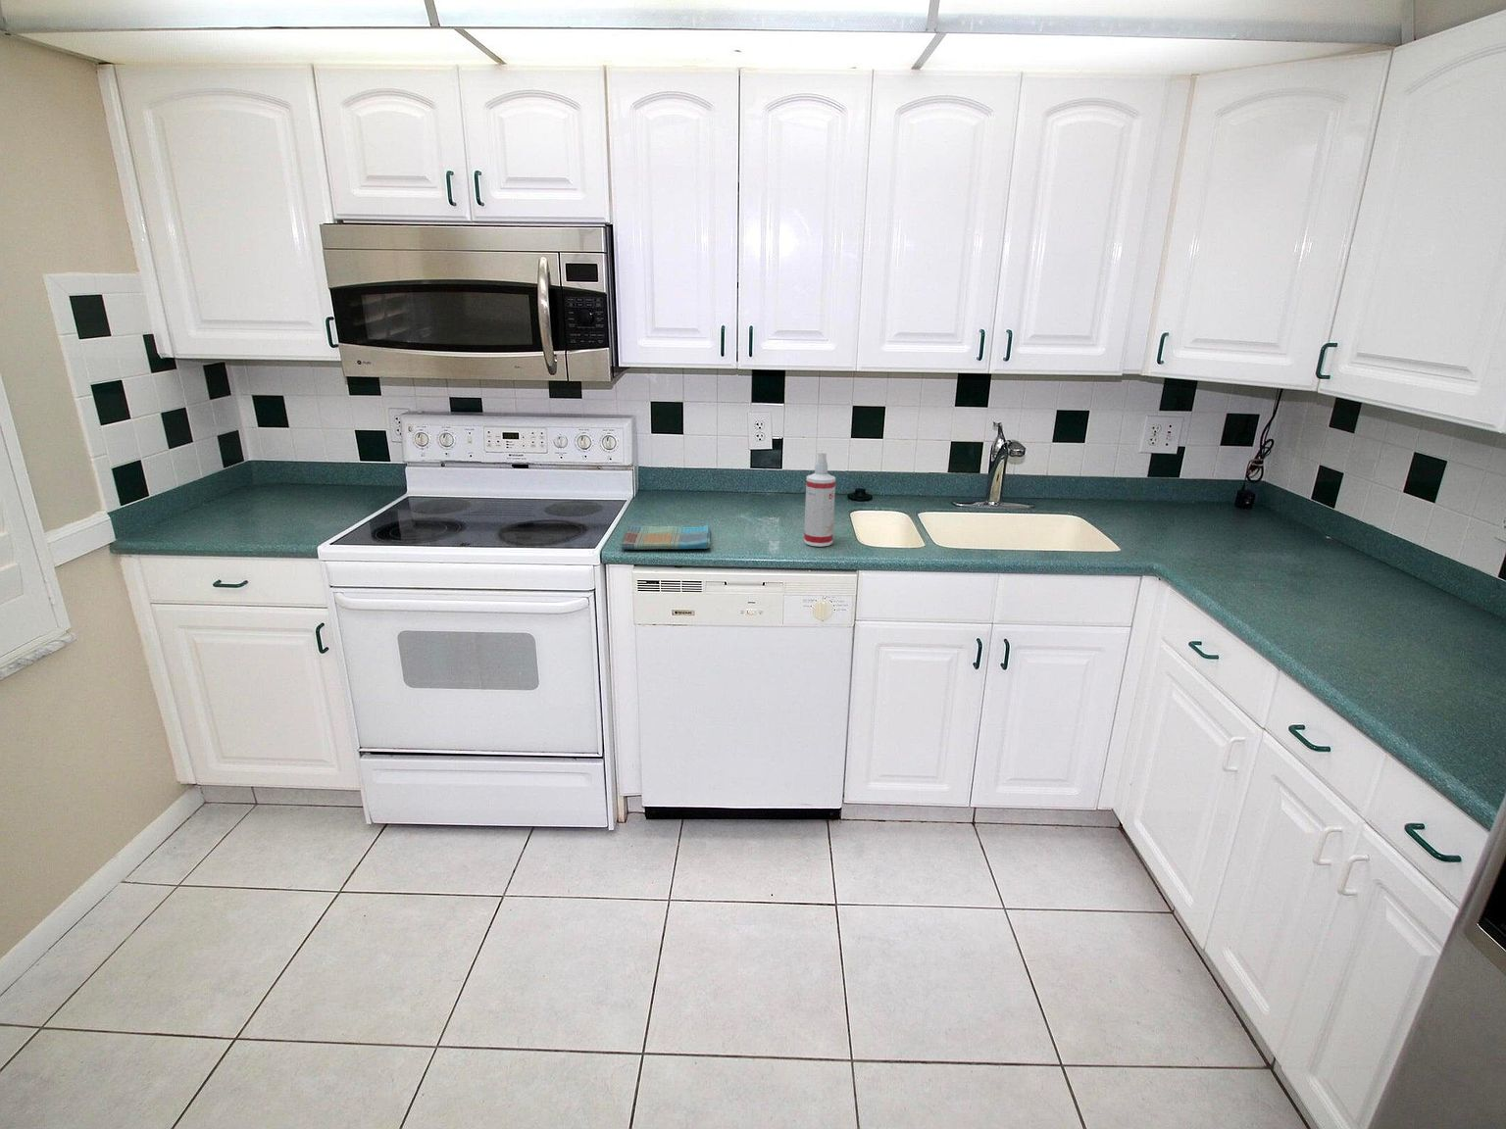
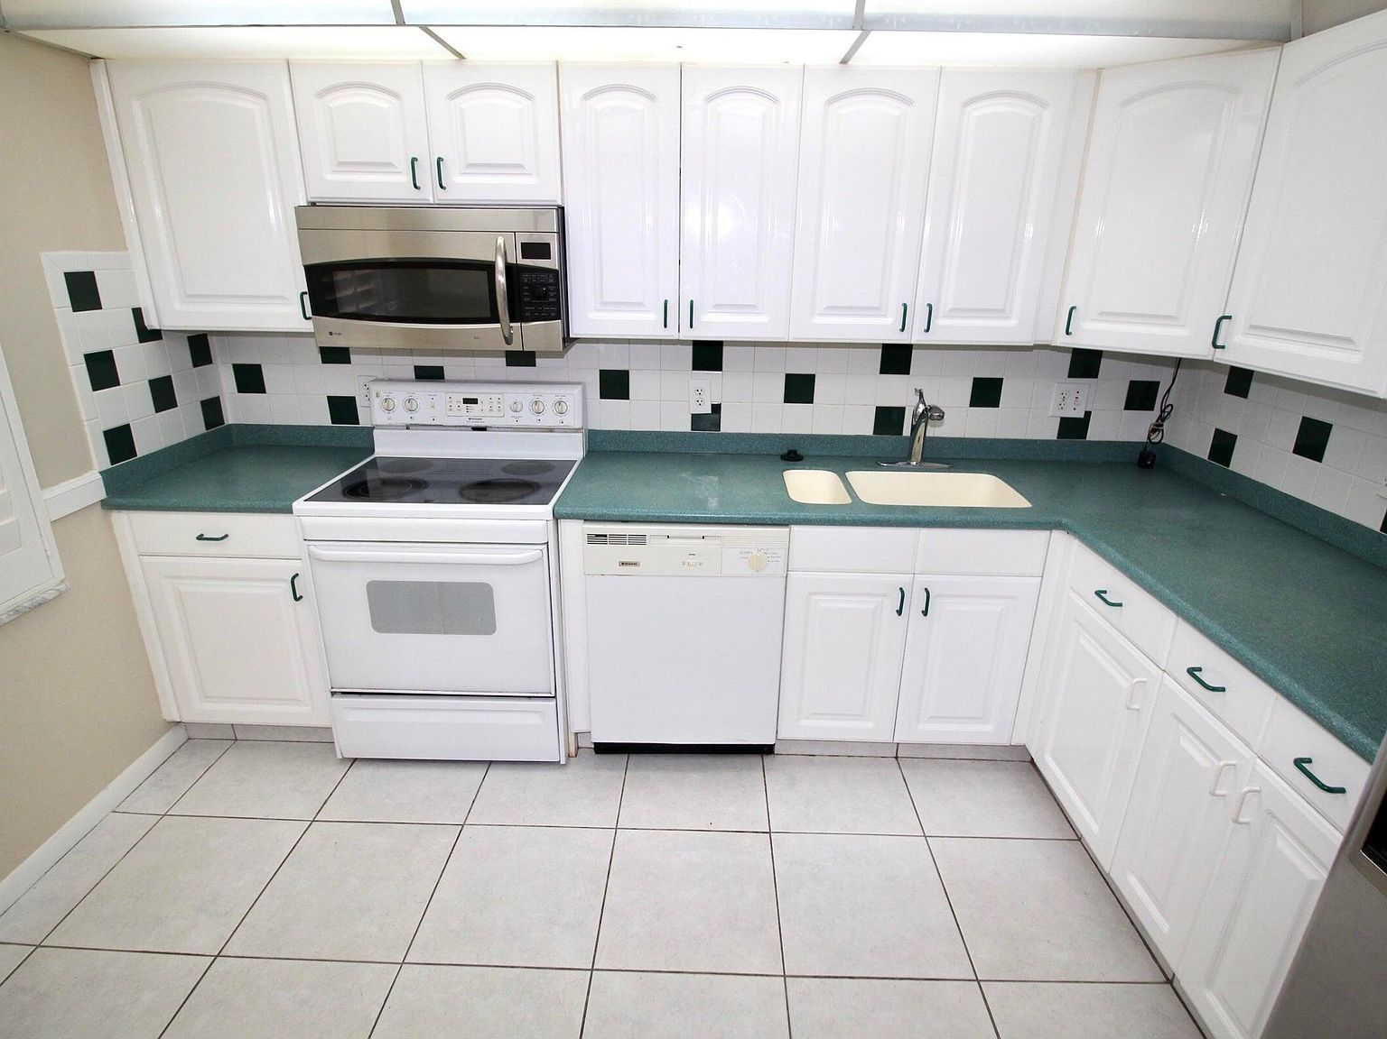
- spray bottle (819, 498)
- dish towel (668, 536)
